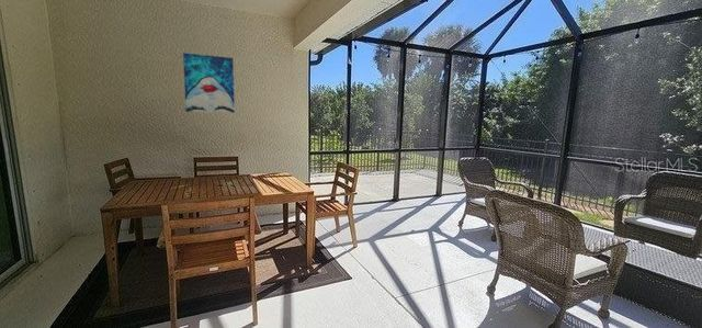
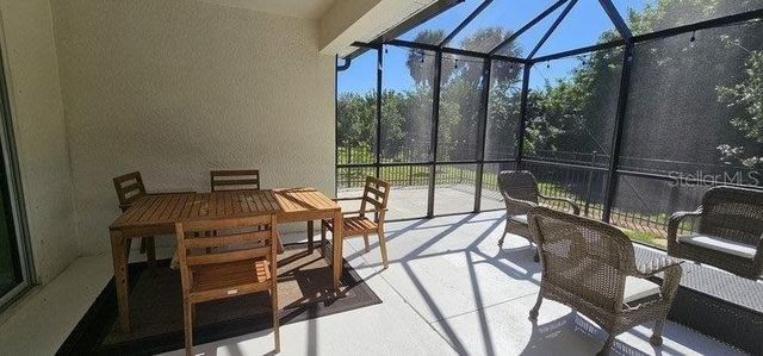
- wall art (210, 84)
